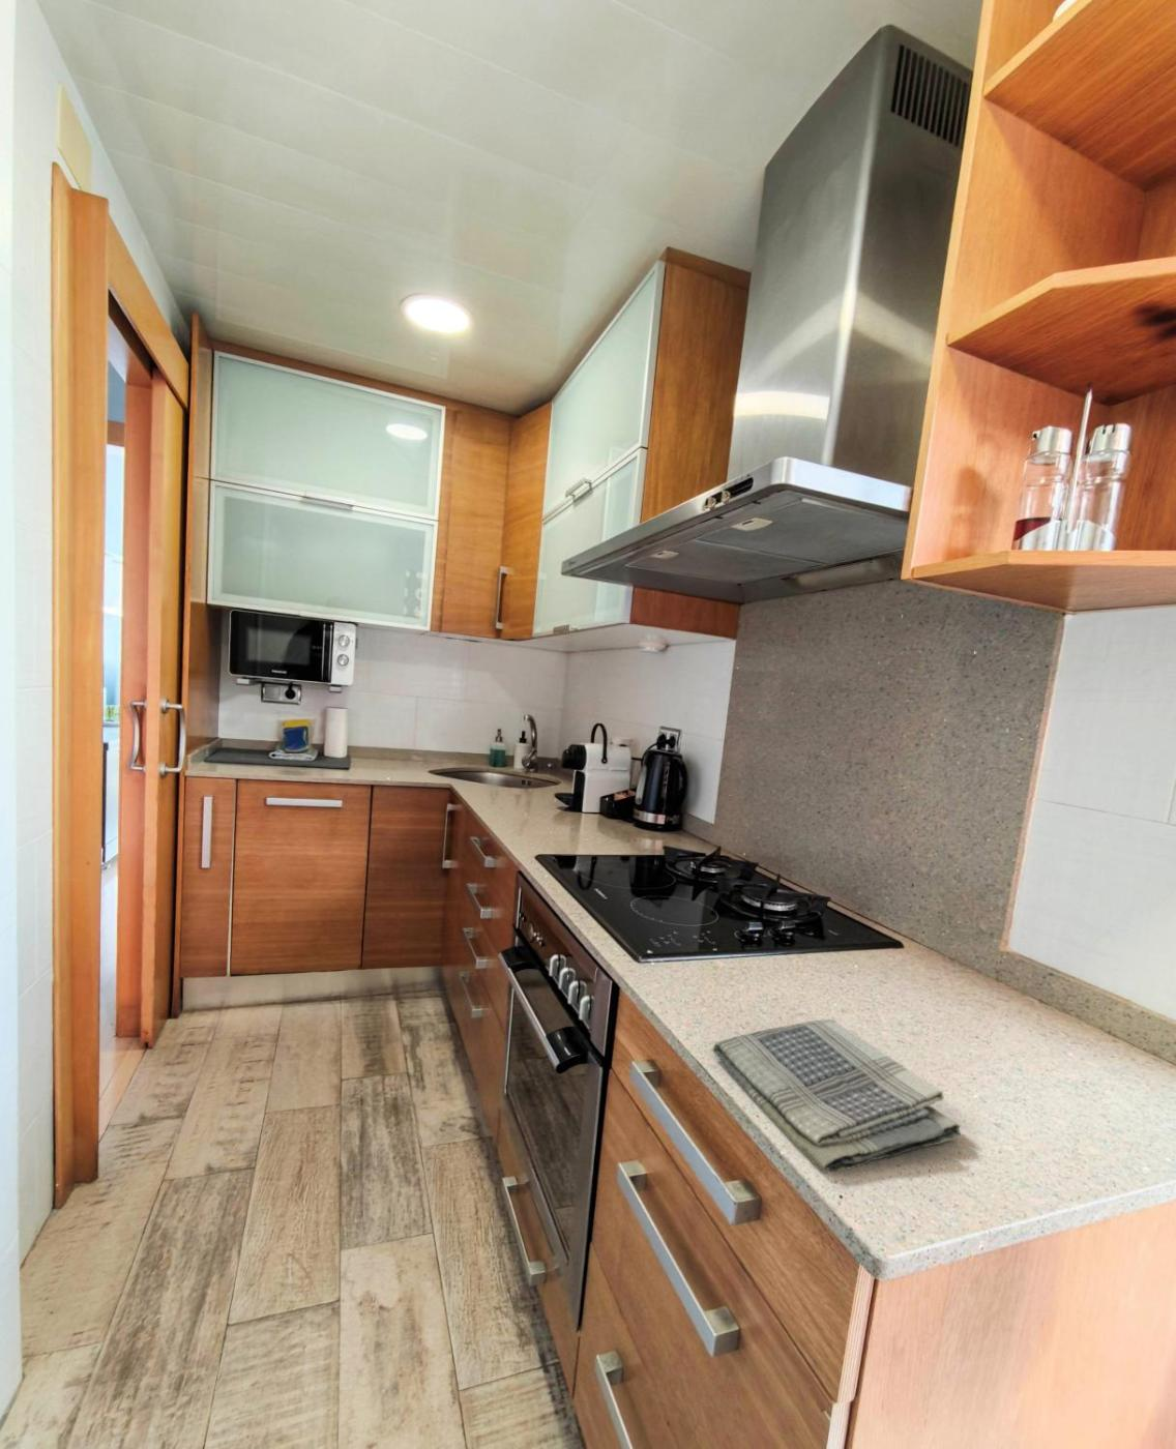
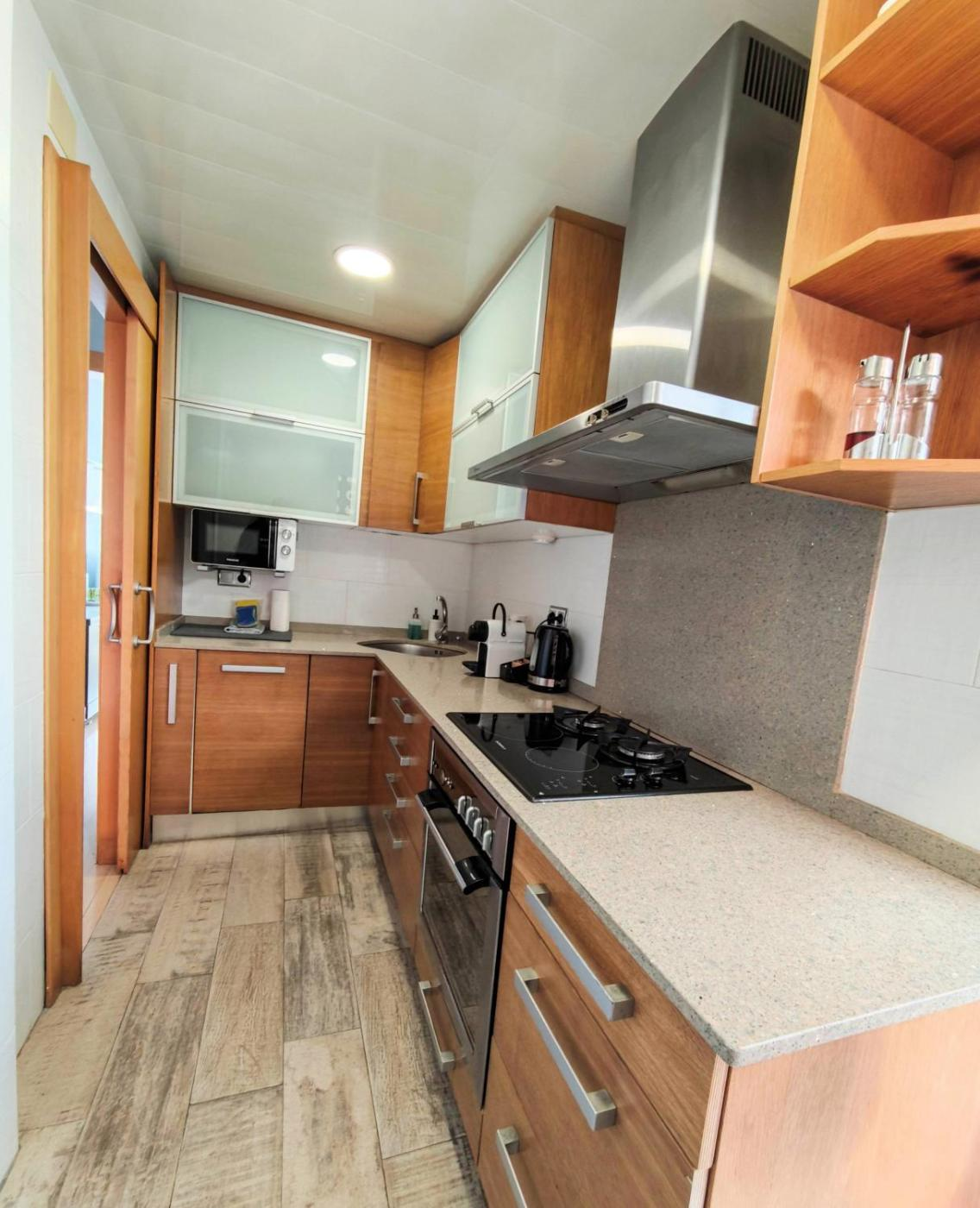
- dish towel (829, 1080)
